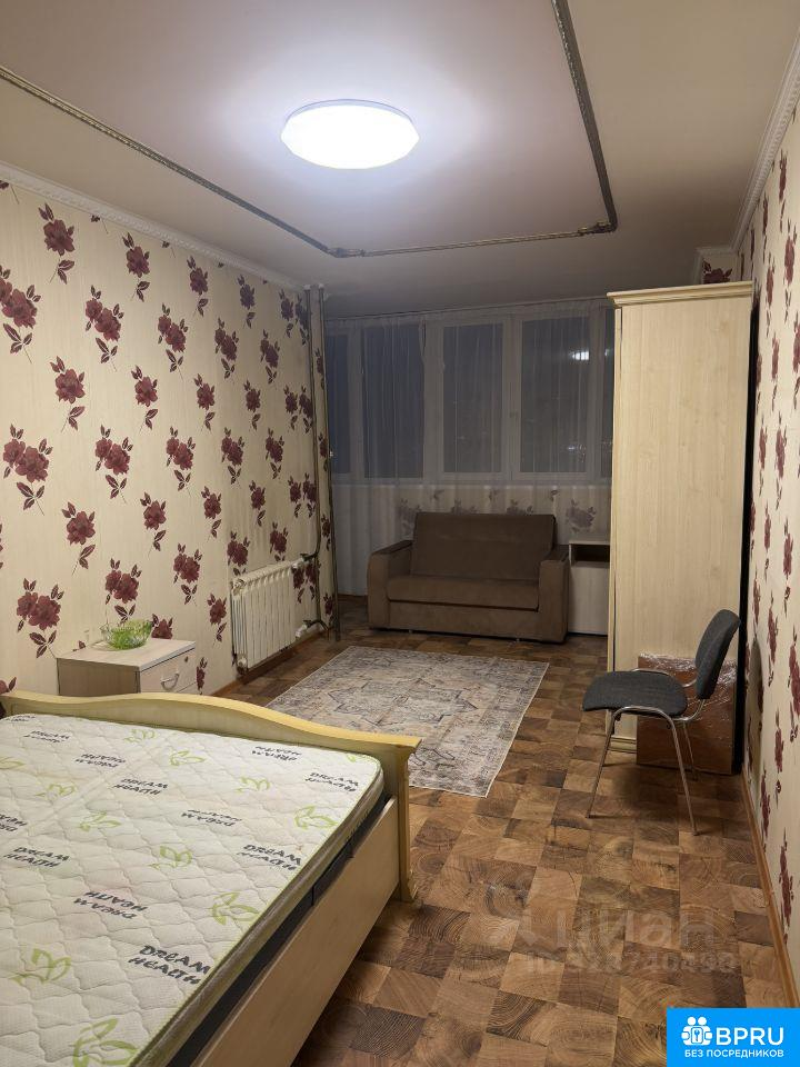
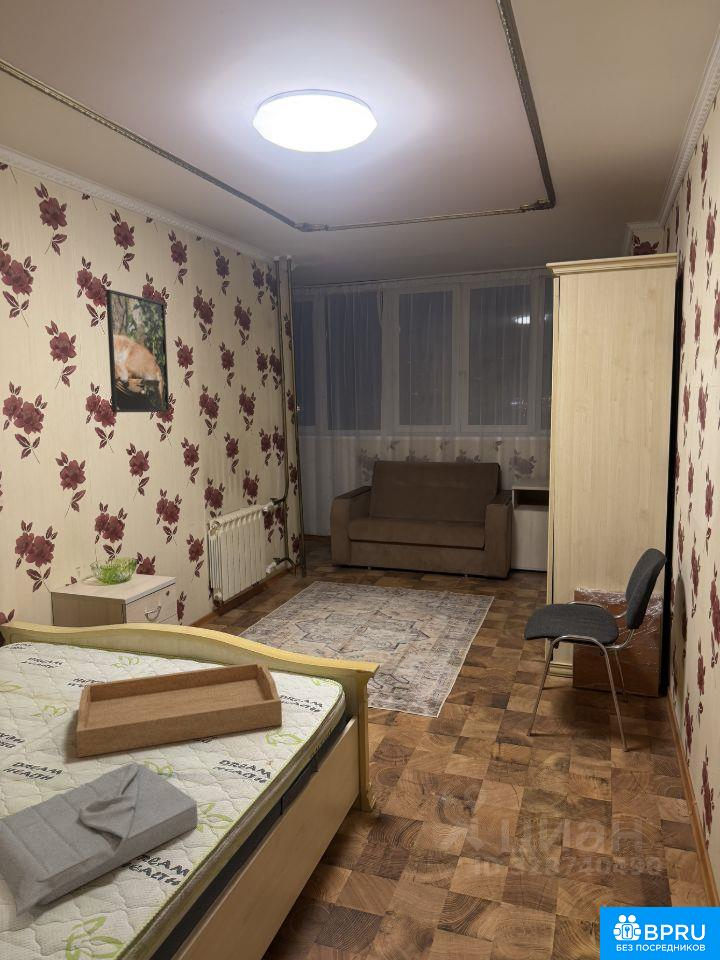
+ serving tray (179, 700)
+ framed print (139, 354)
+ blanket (83, 818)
